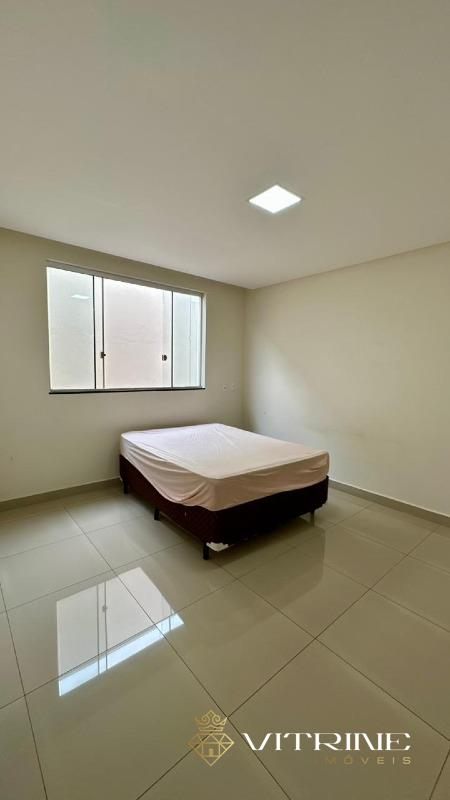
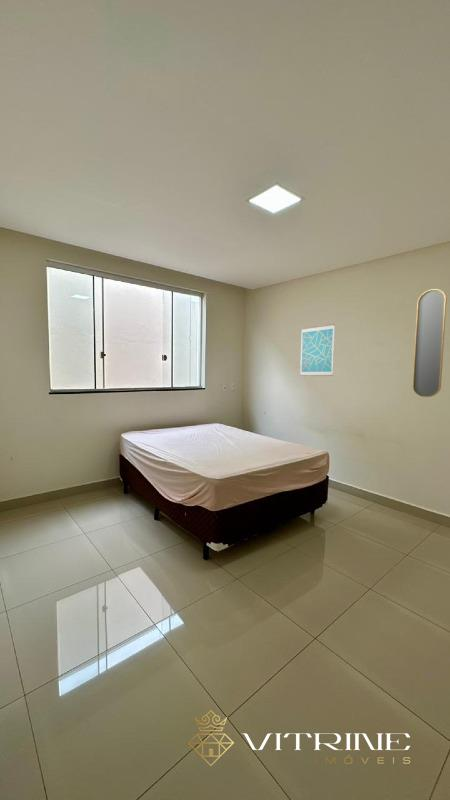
+ wall art (316, 351)
+ home mirror (429, 344)
